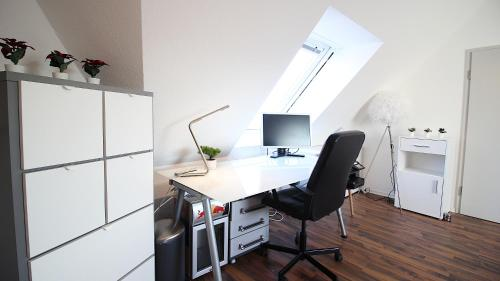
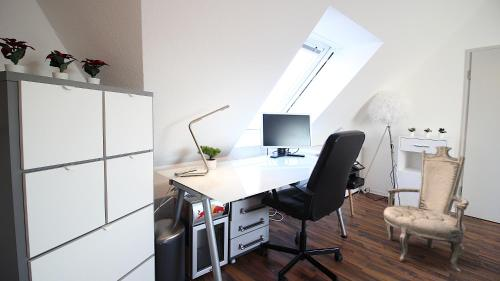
+ armchair (426, 199)
